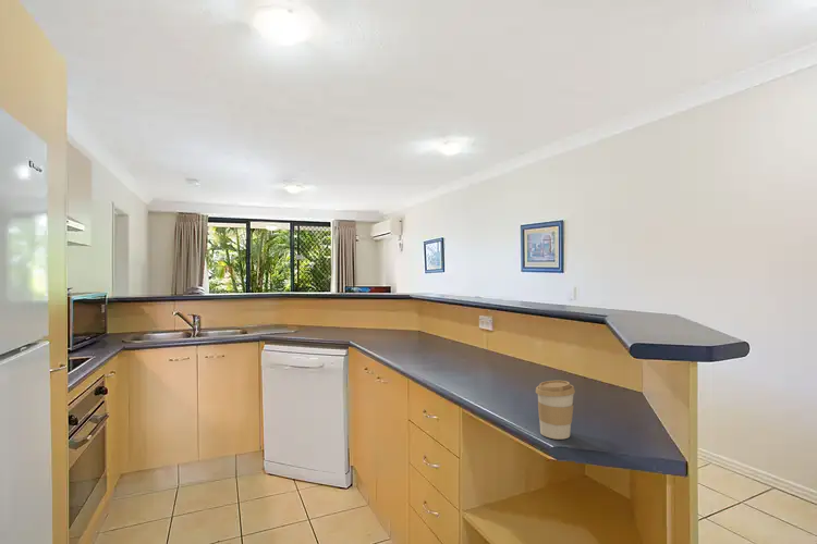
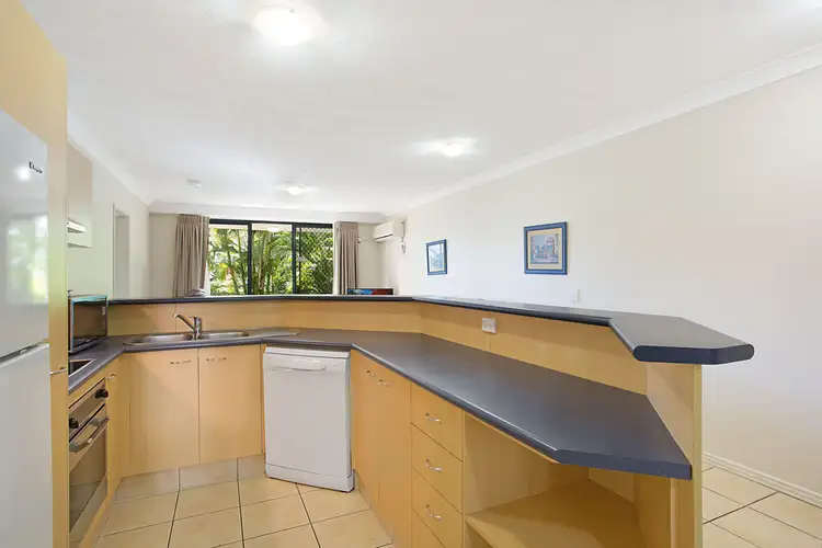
- coffee cup (554, 407)
